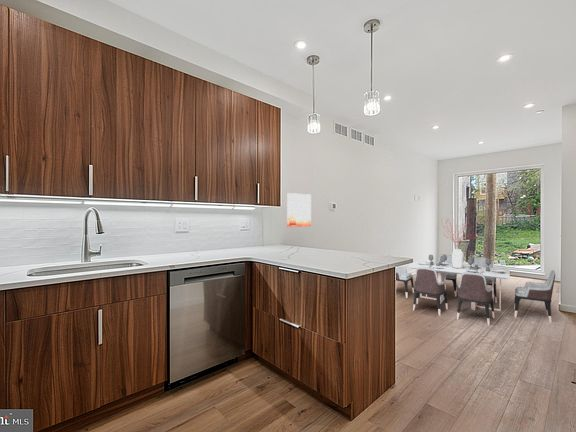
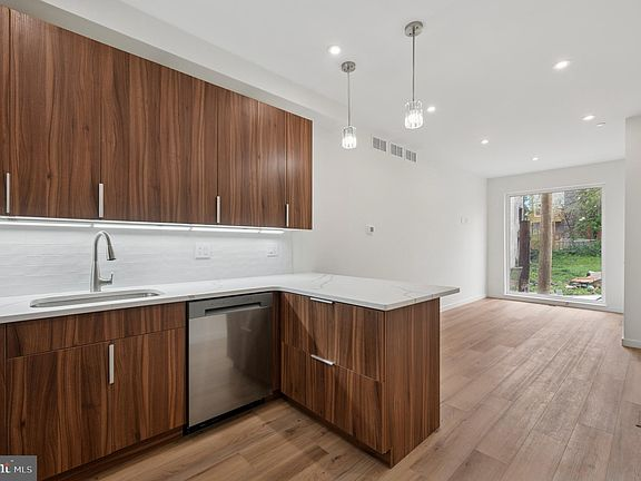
- dining table (457, 257)
- wall art (299, 210)
